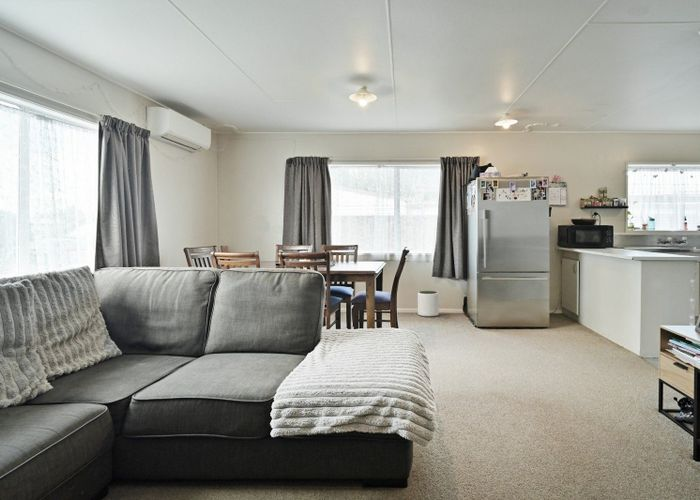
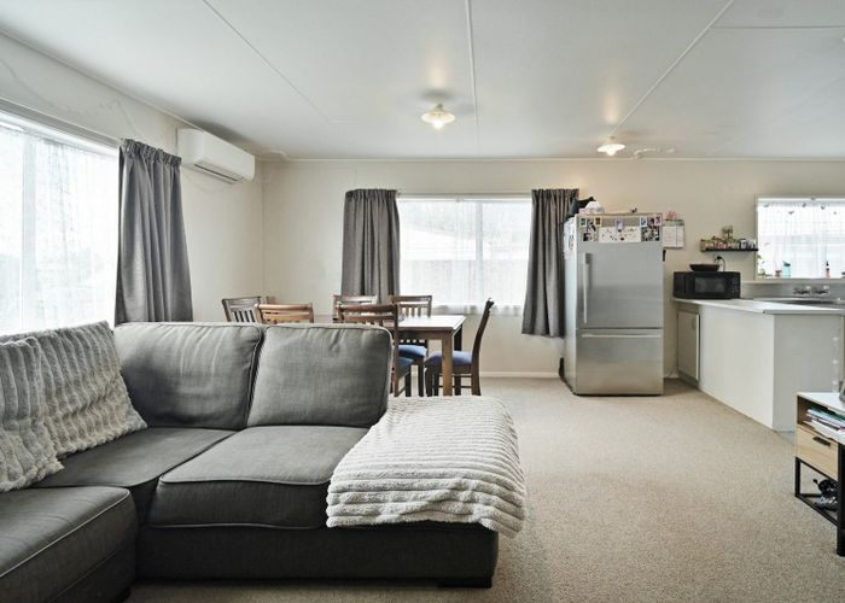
- plant pot (428, 303)
